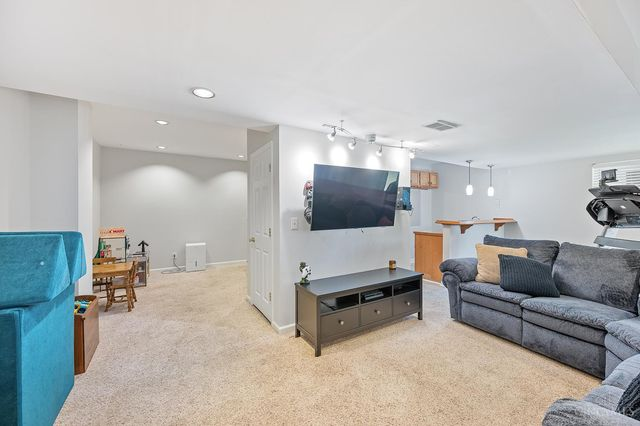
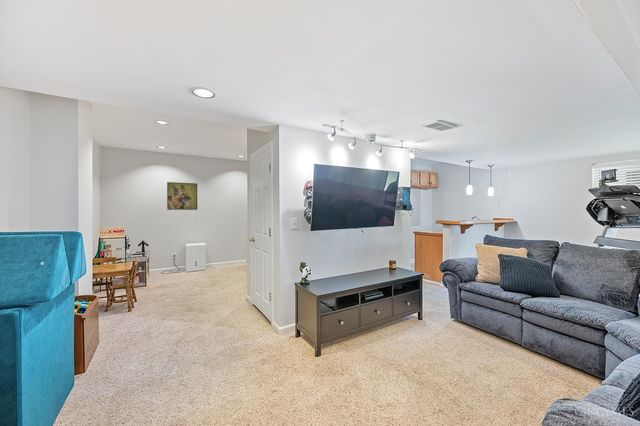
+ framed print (182, 196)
